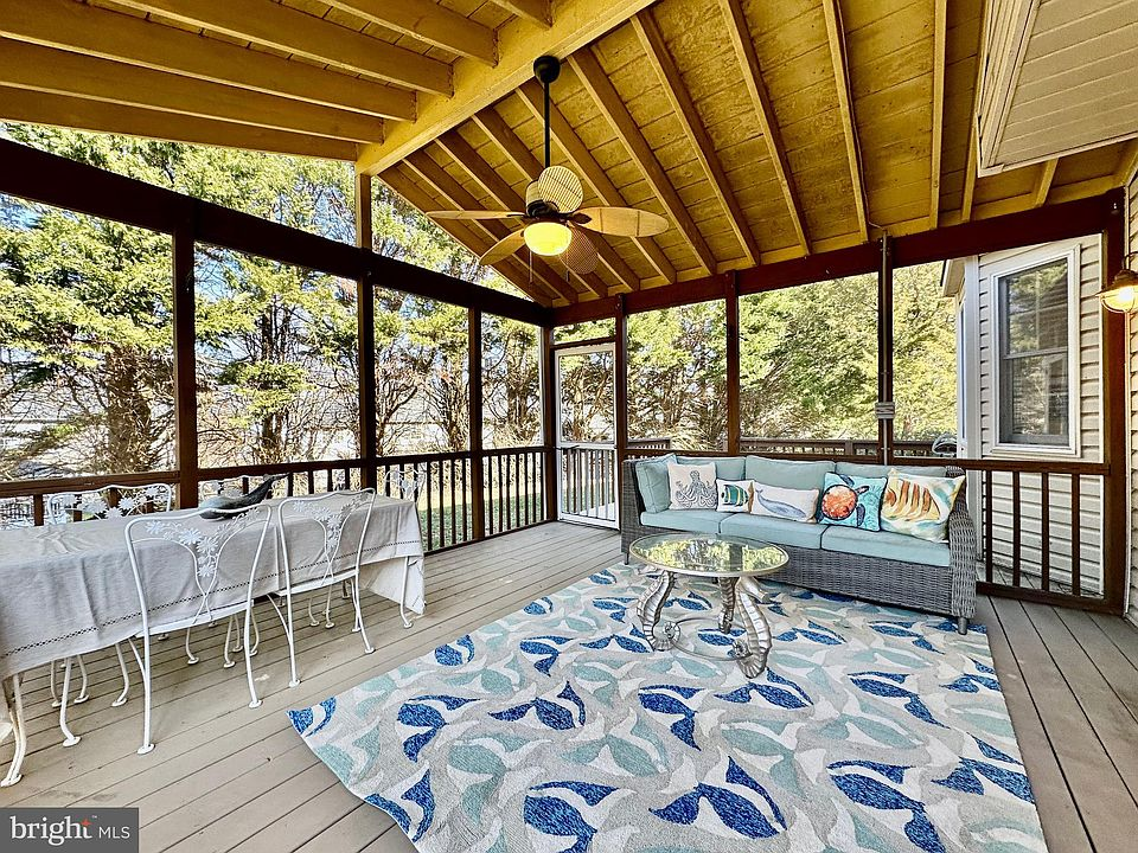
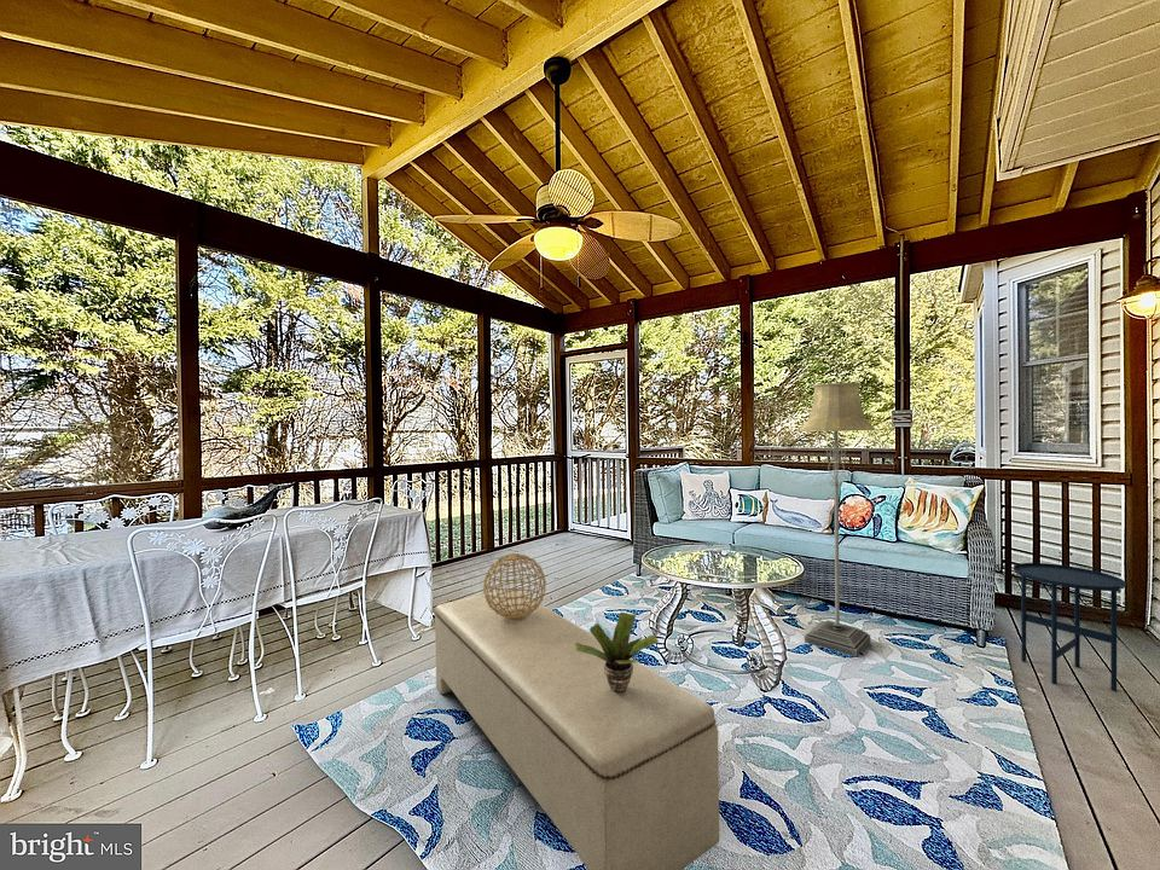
+ lantern (514, 585)
+ floor lamp (836, 514)
+ bench (543, 694)
+ potted plant (616, 655)
+ side table (1066, 624)
